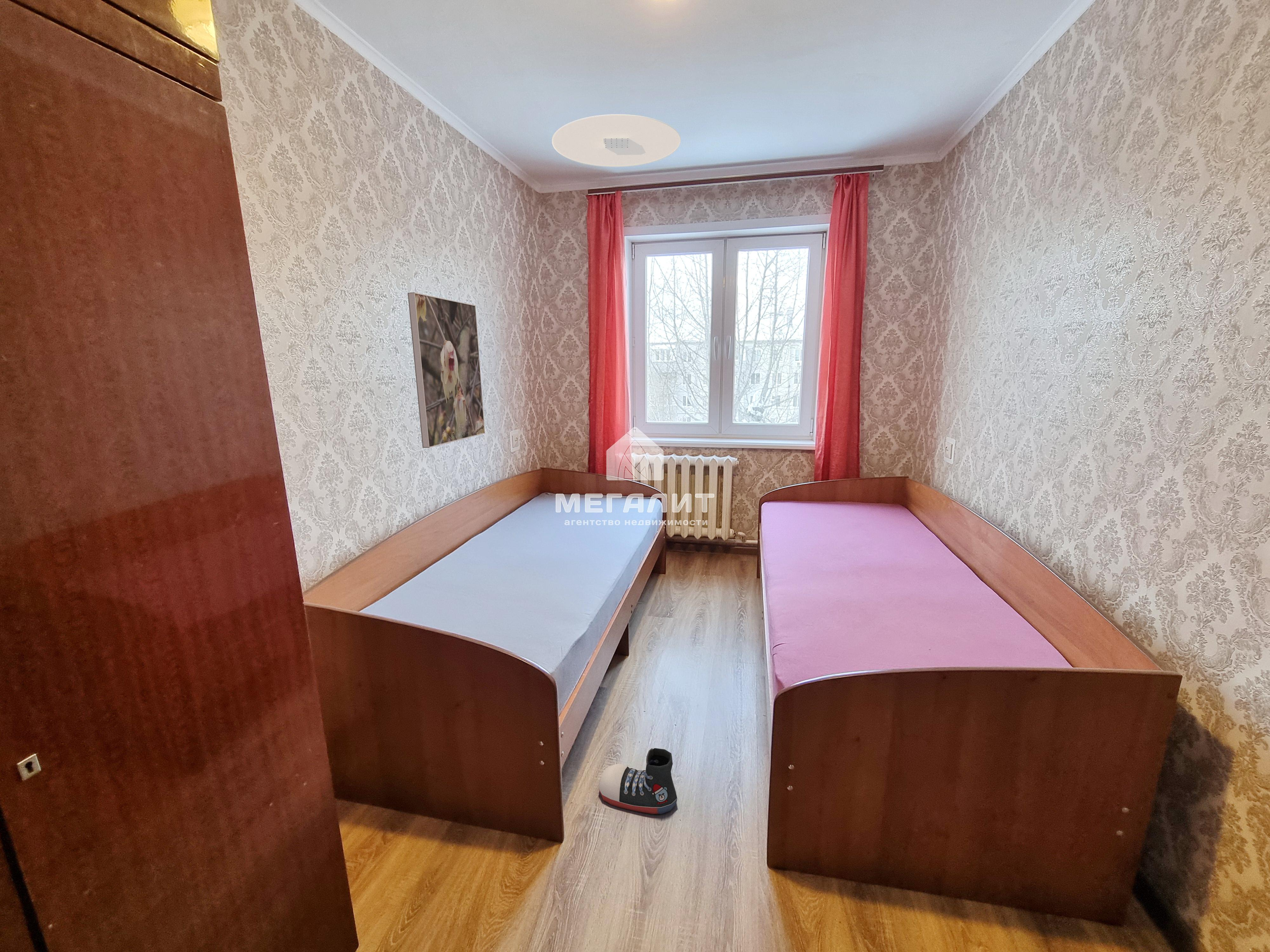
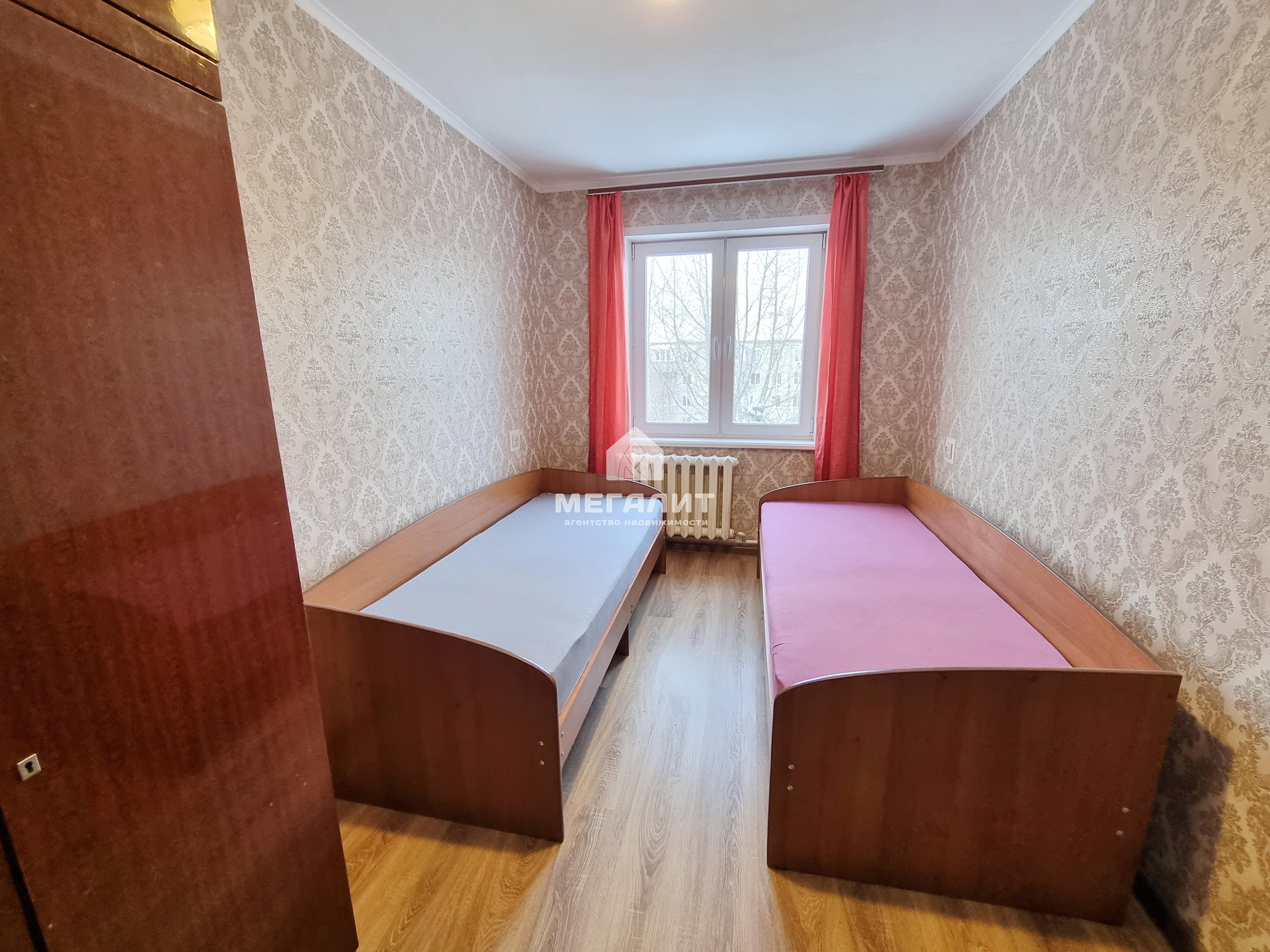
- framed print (451, 371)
- ceiling light (616, 136)
- shoe (637, 776)
